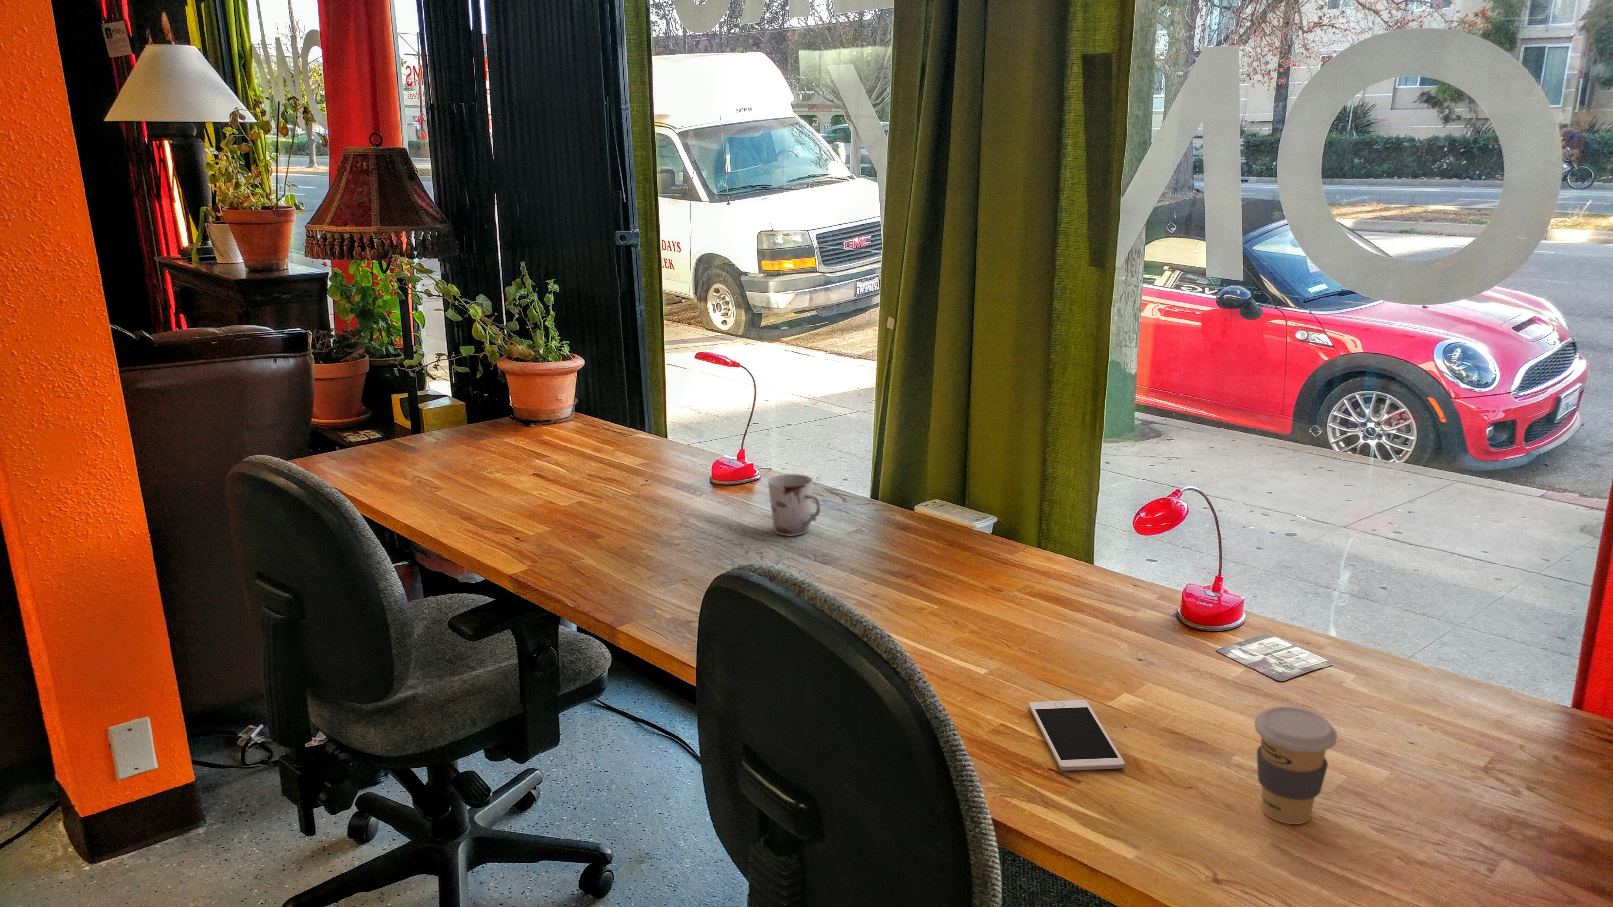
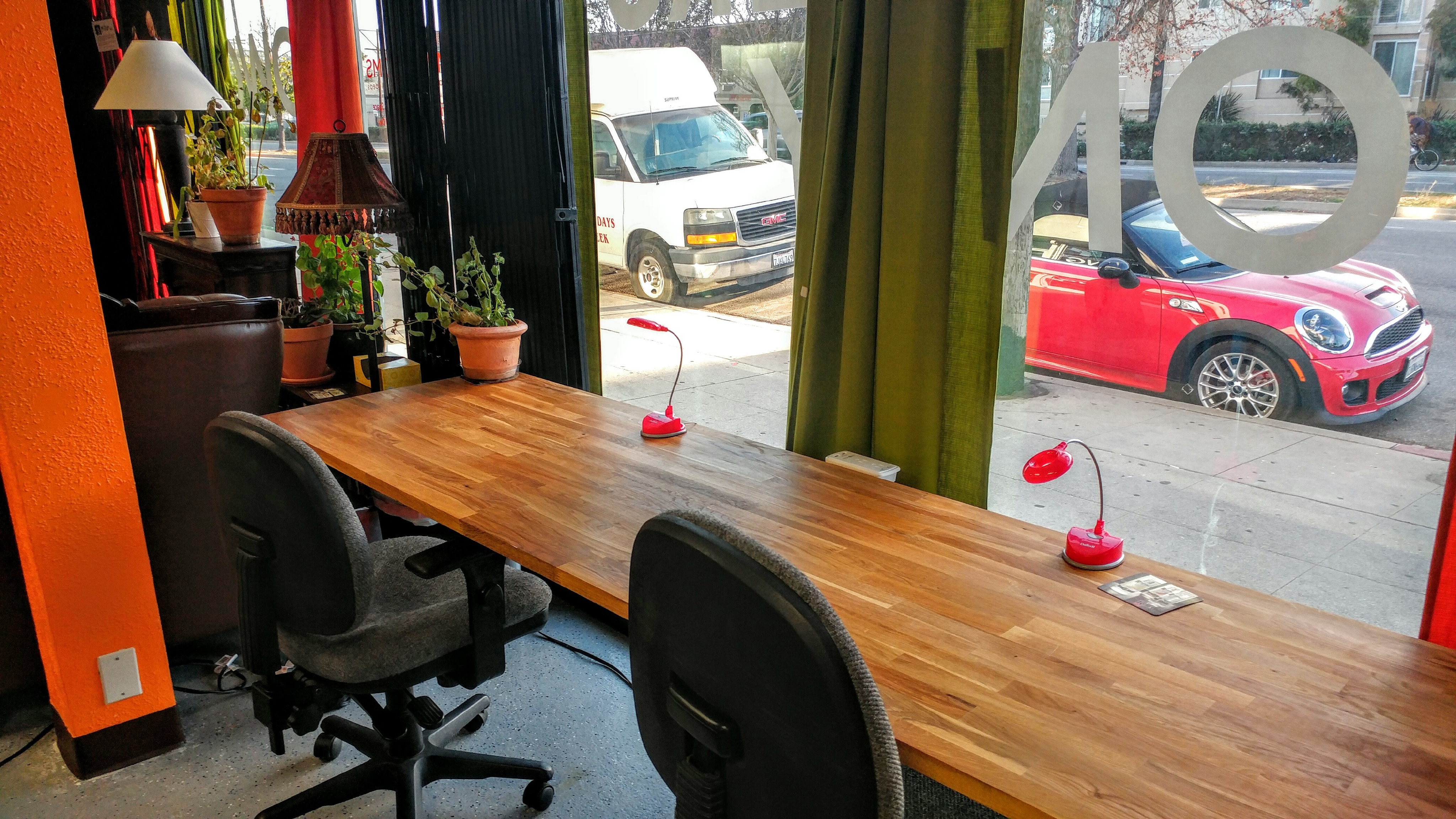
- cup (797, 507)
- cell phone (1073, 733)
- coffee cup (1291, 767)
